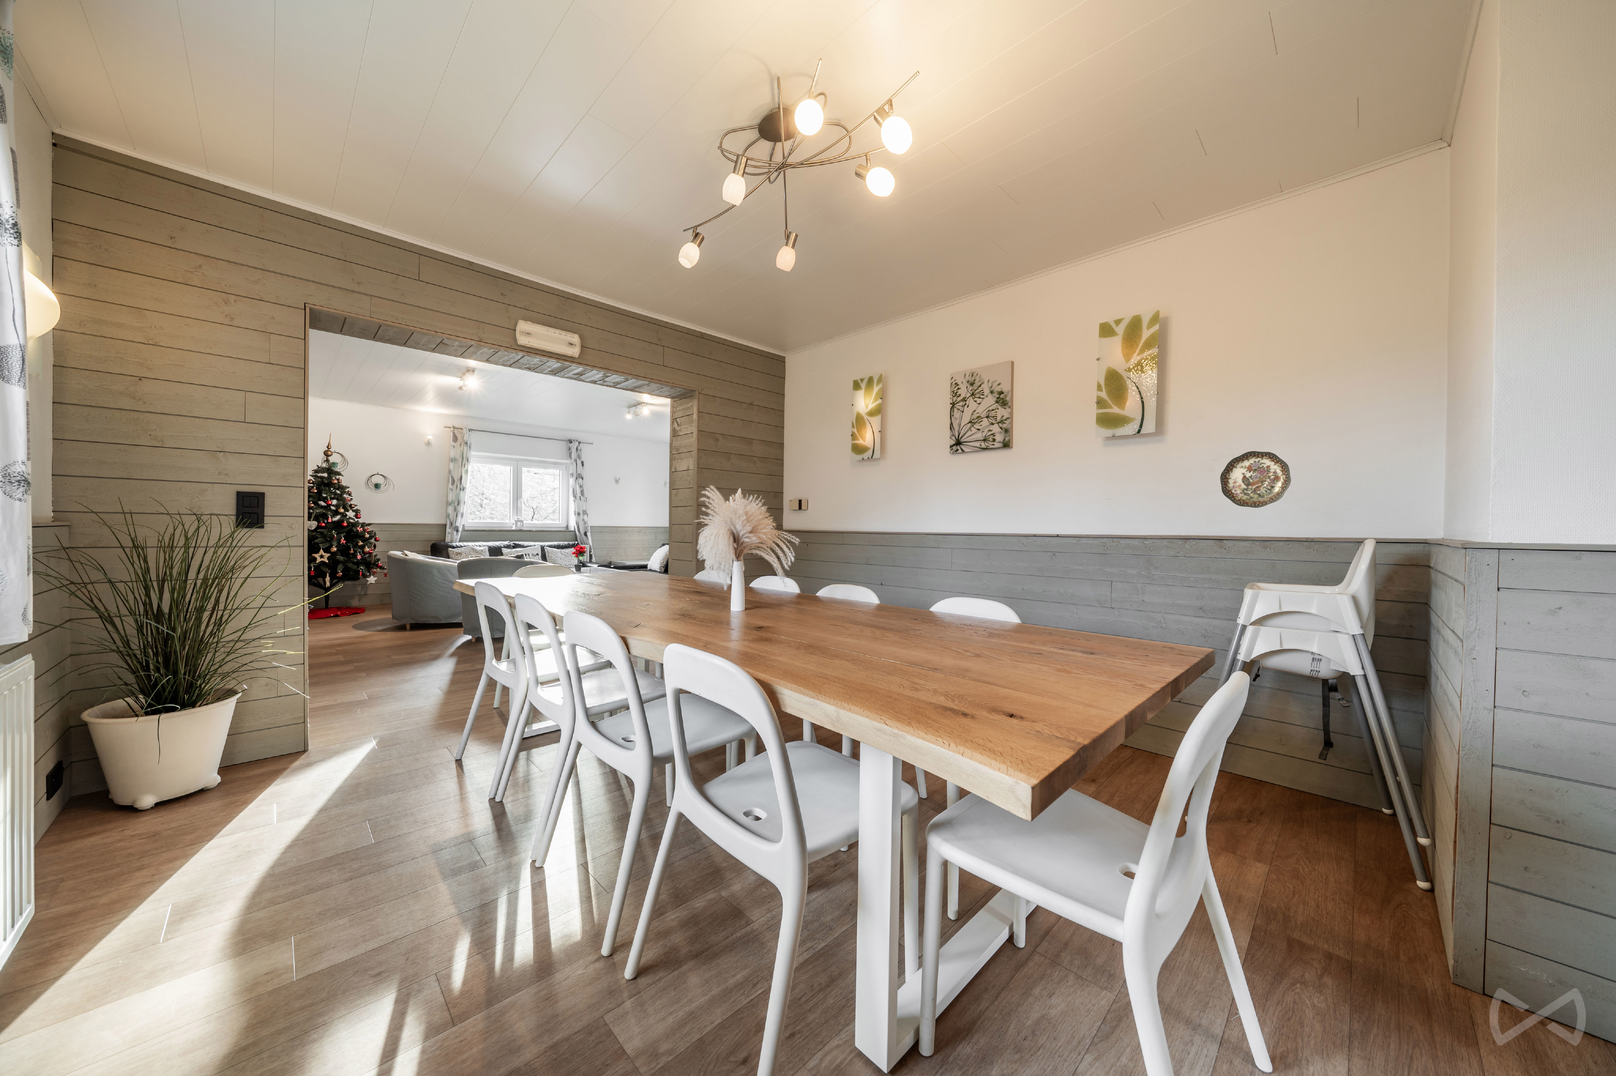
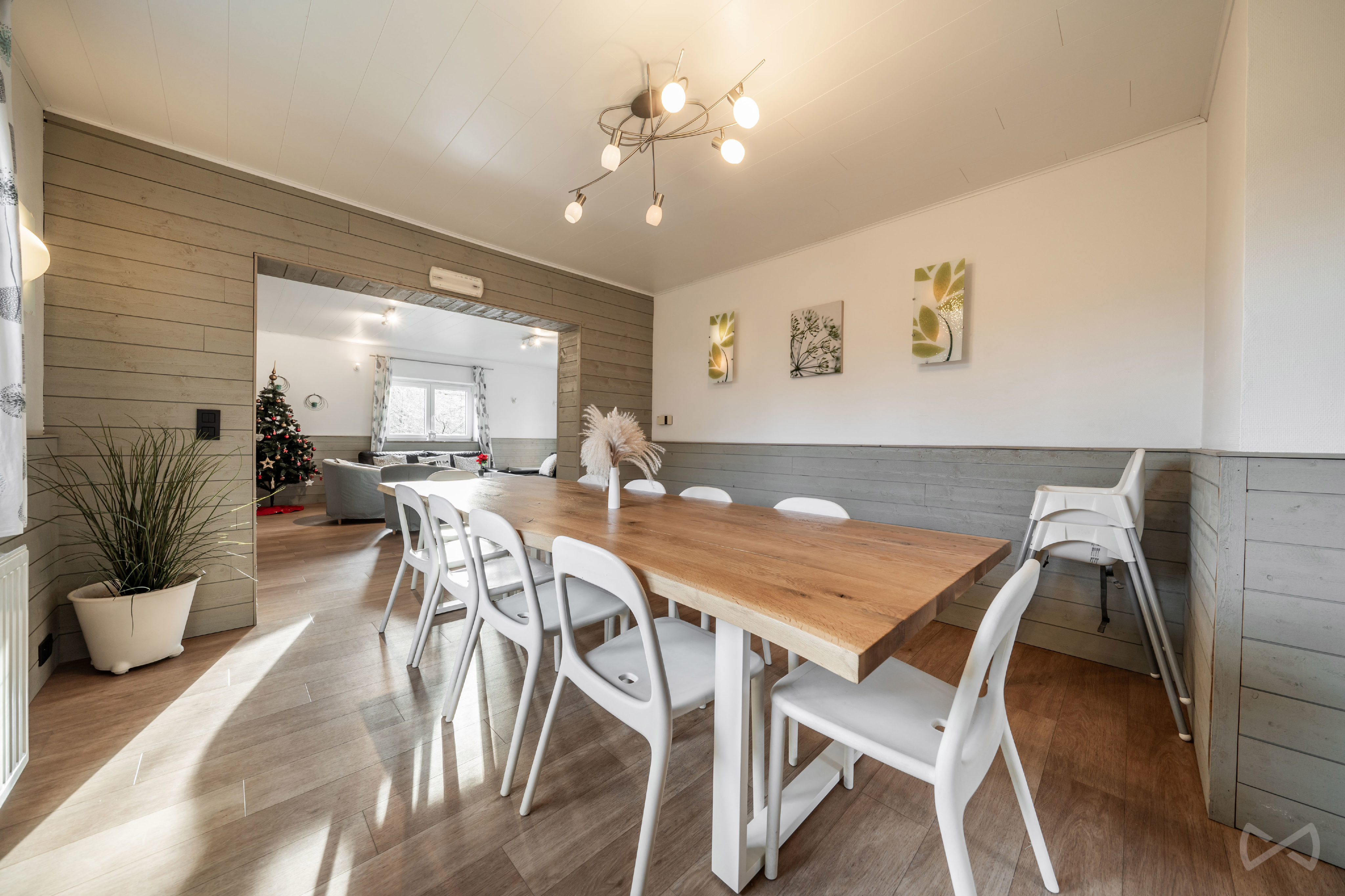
- decorative plate (1254, 479)
